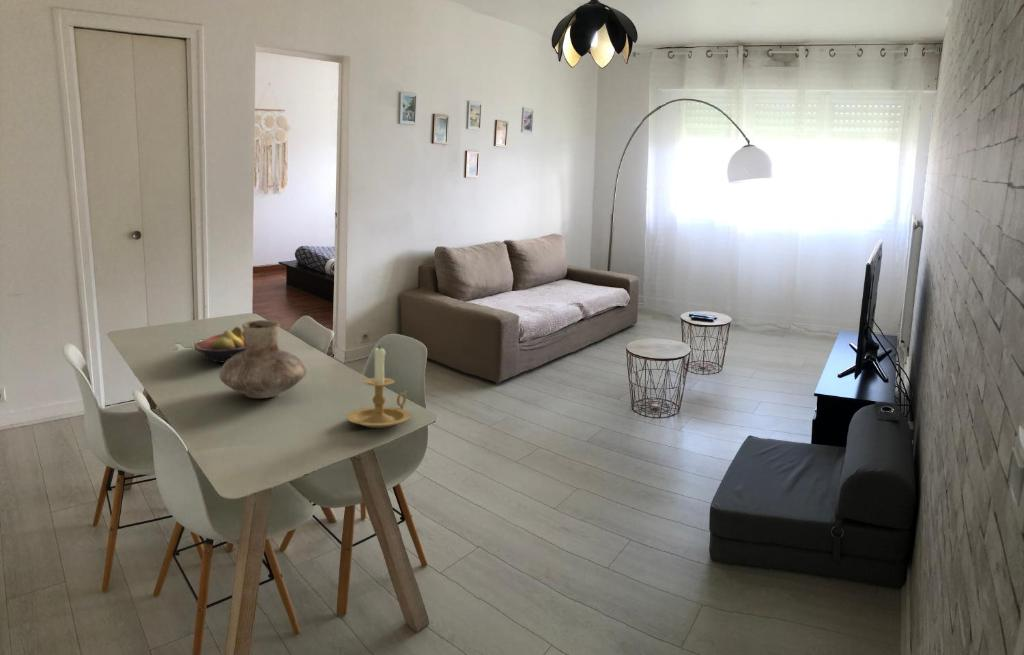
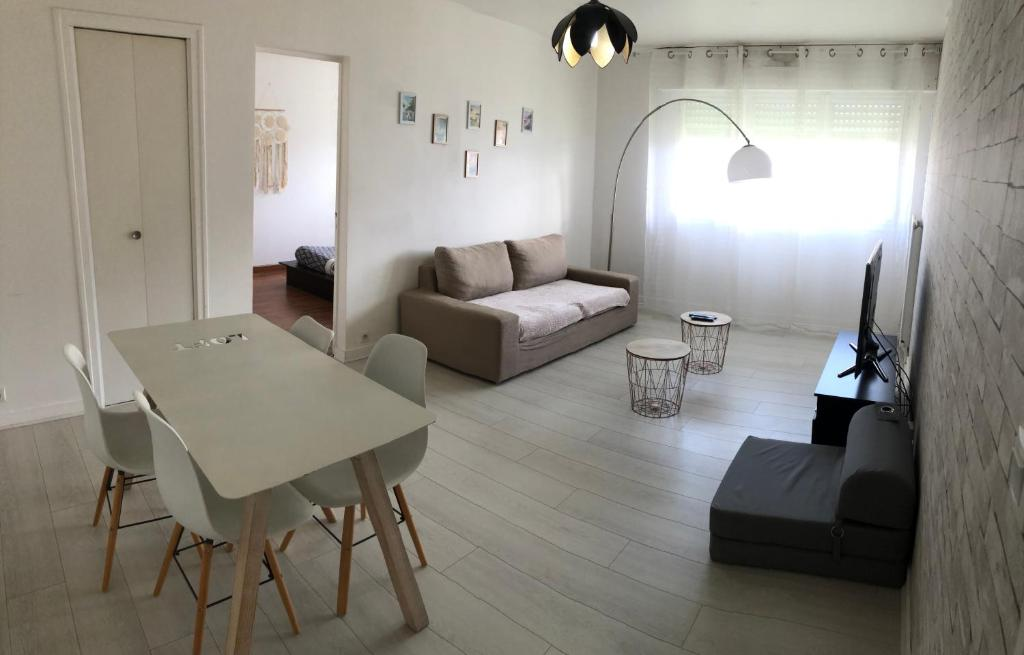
- fruit bowl (231, 342)
- vase (263, 359)
- candle holder (379, 384)
